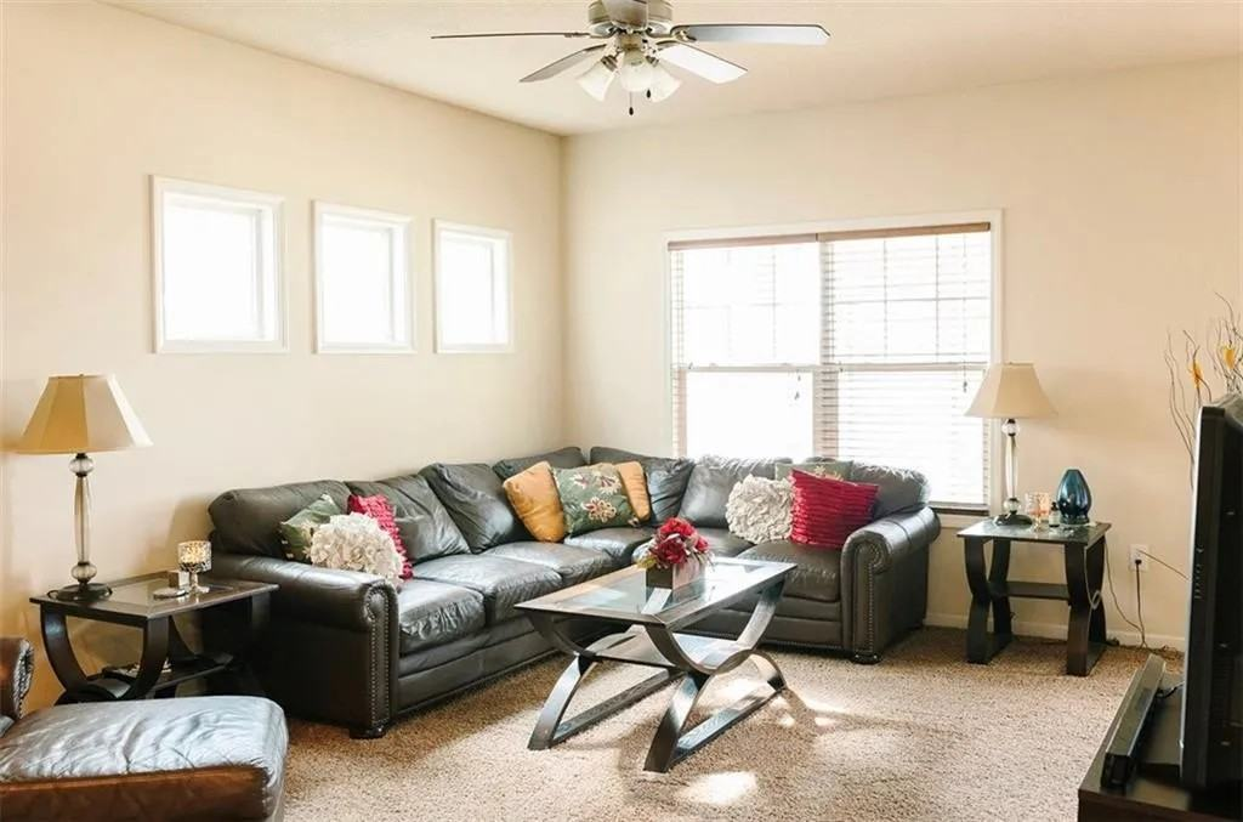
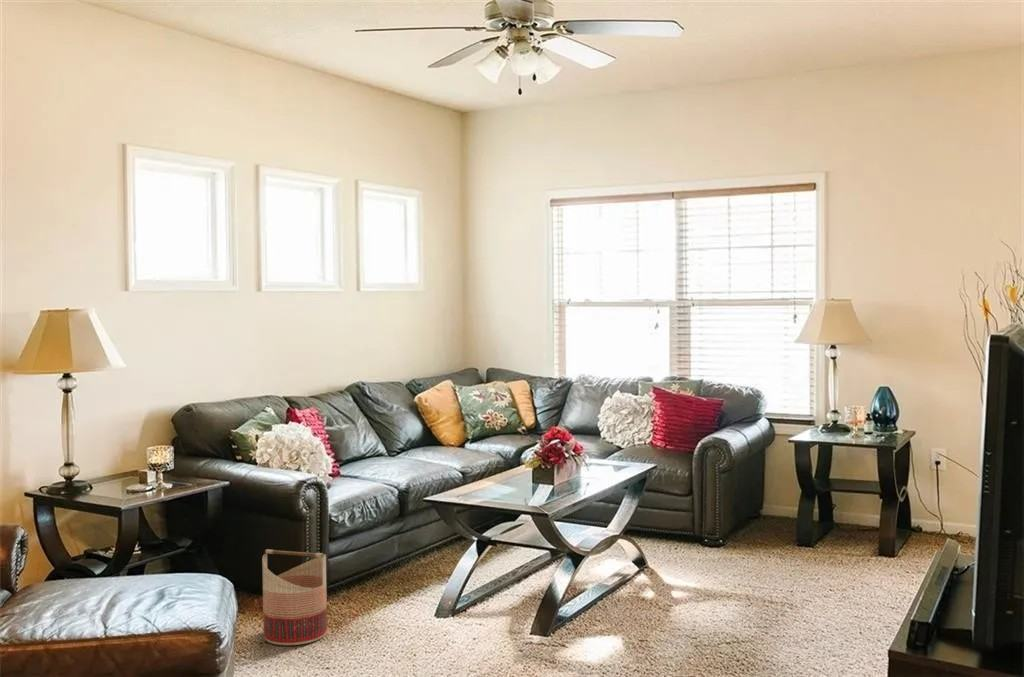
+ basket (294, 593)
